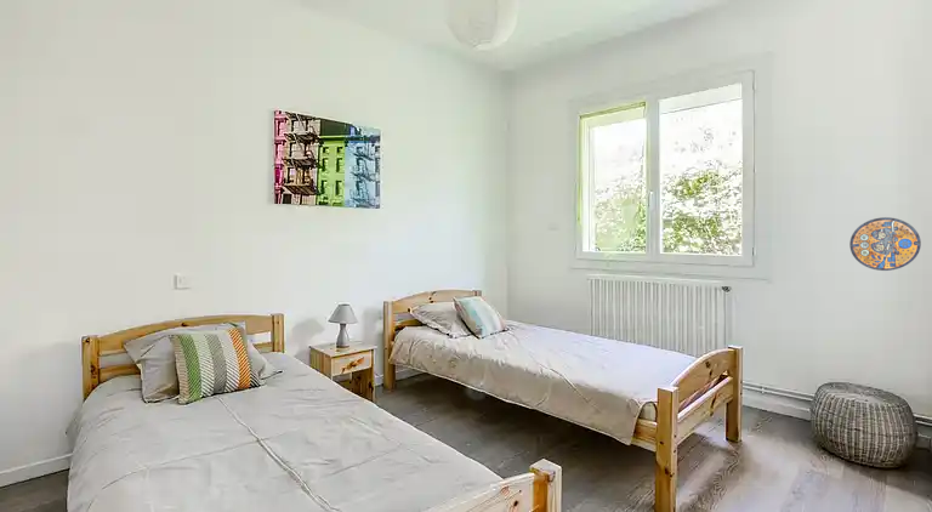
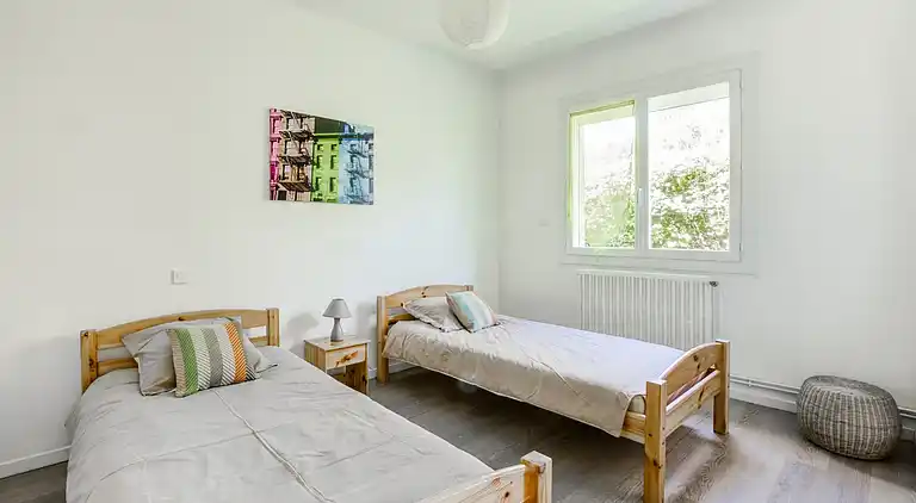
- manhole cover (883, 244)
